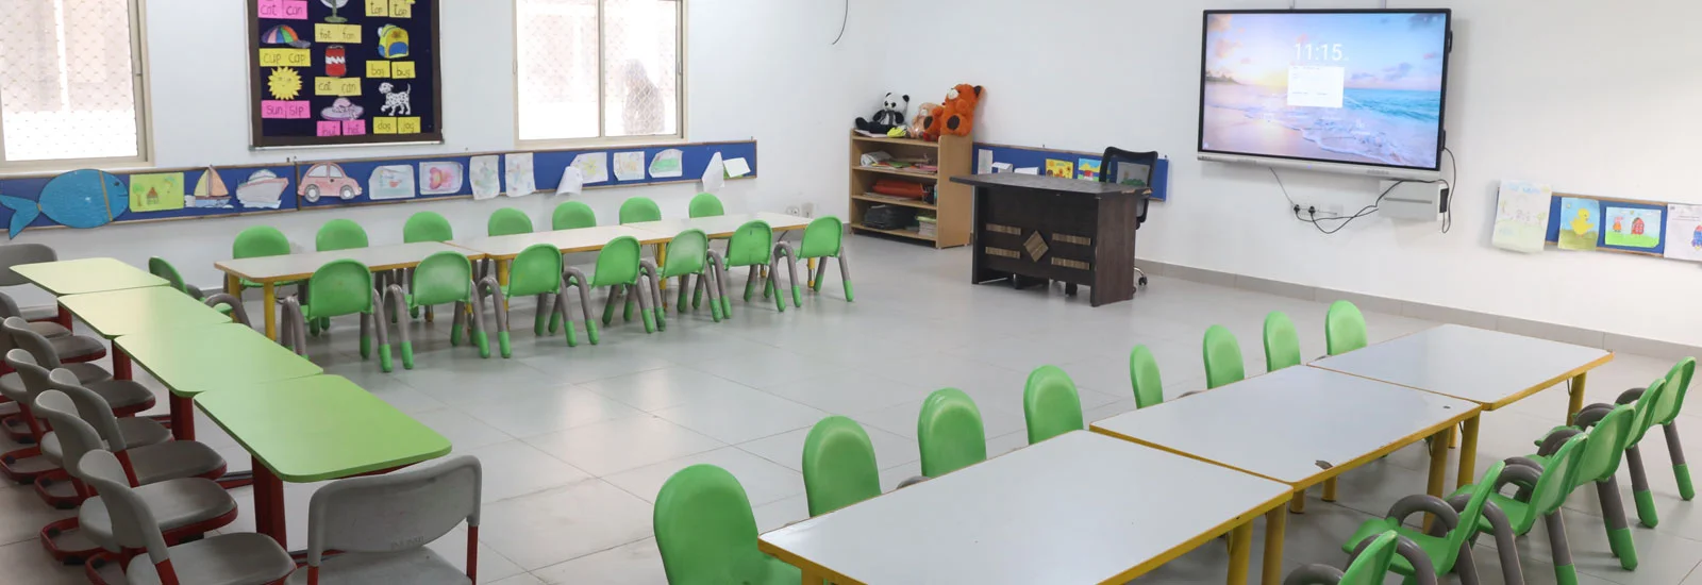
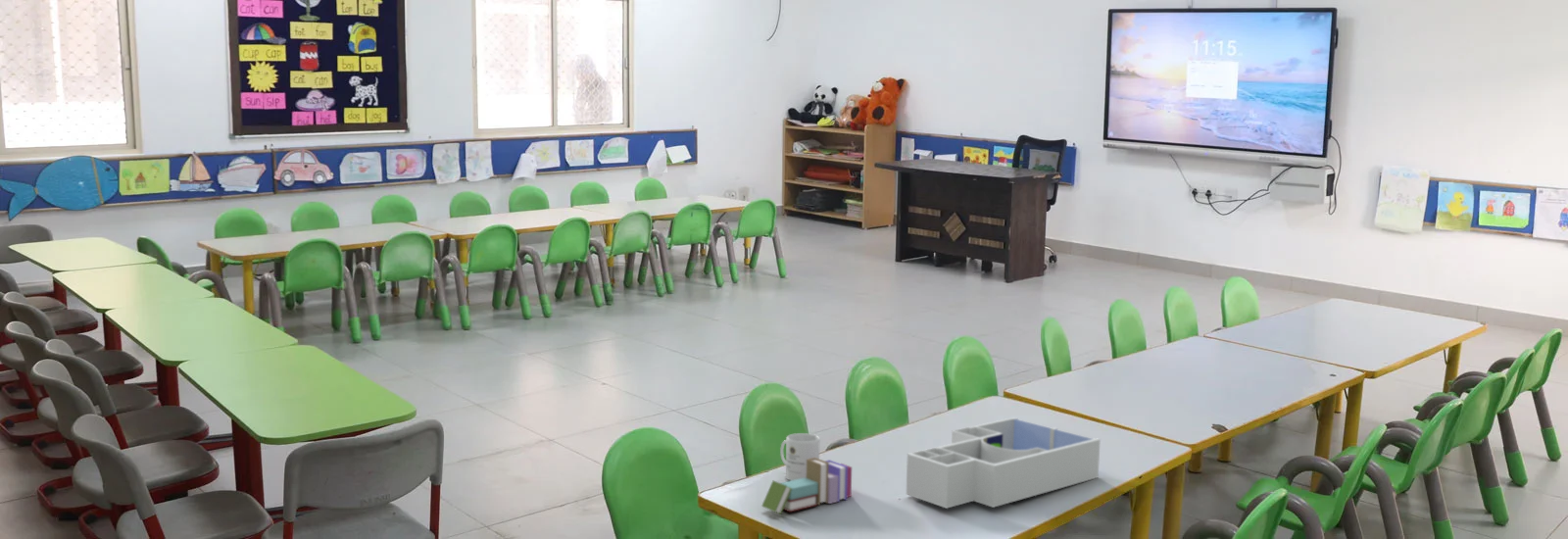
+ mug (797, 456)
+ book (808, 483)
+ desk organizer (992, 462)
